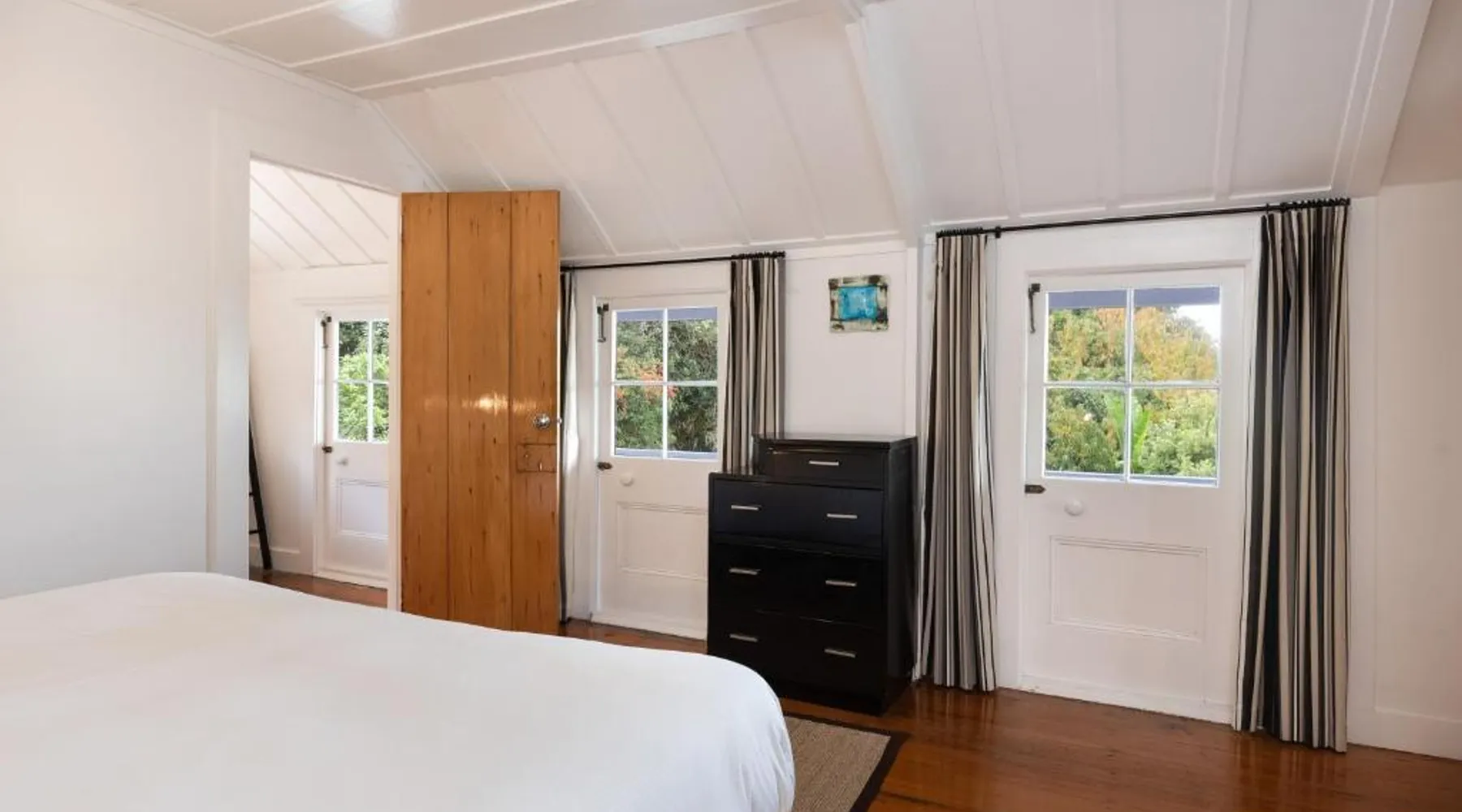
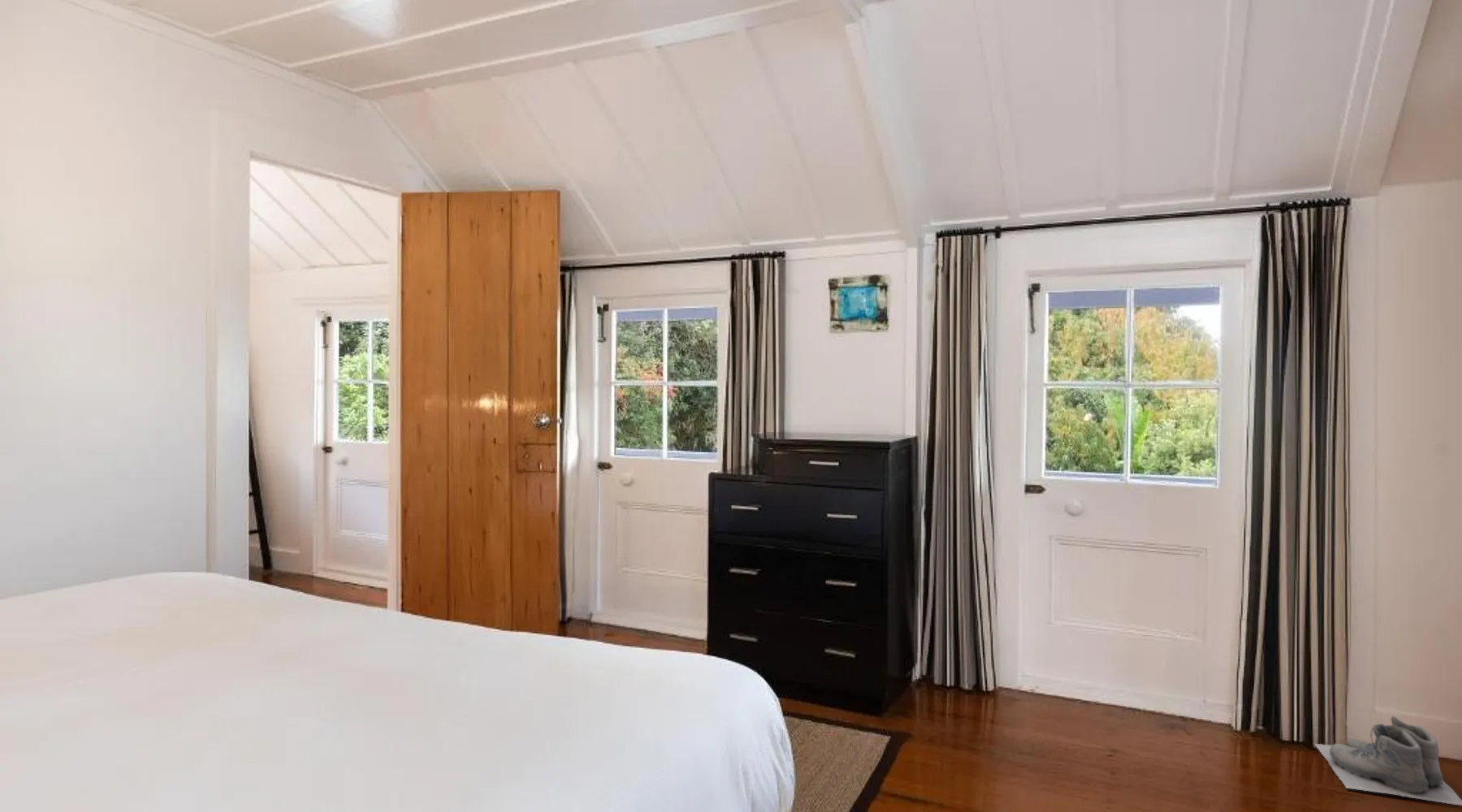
+ boots (1385, 745)
